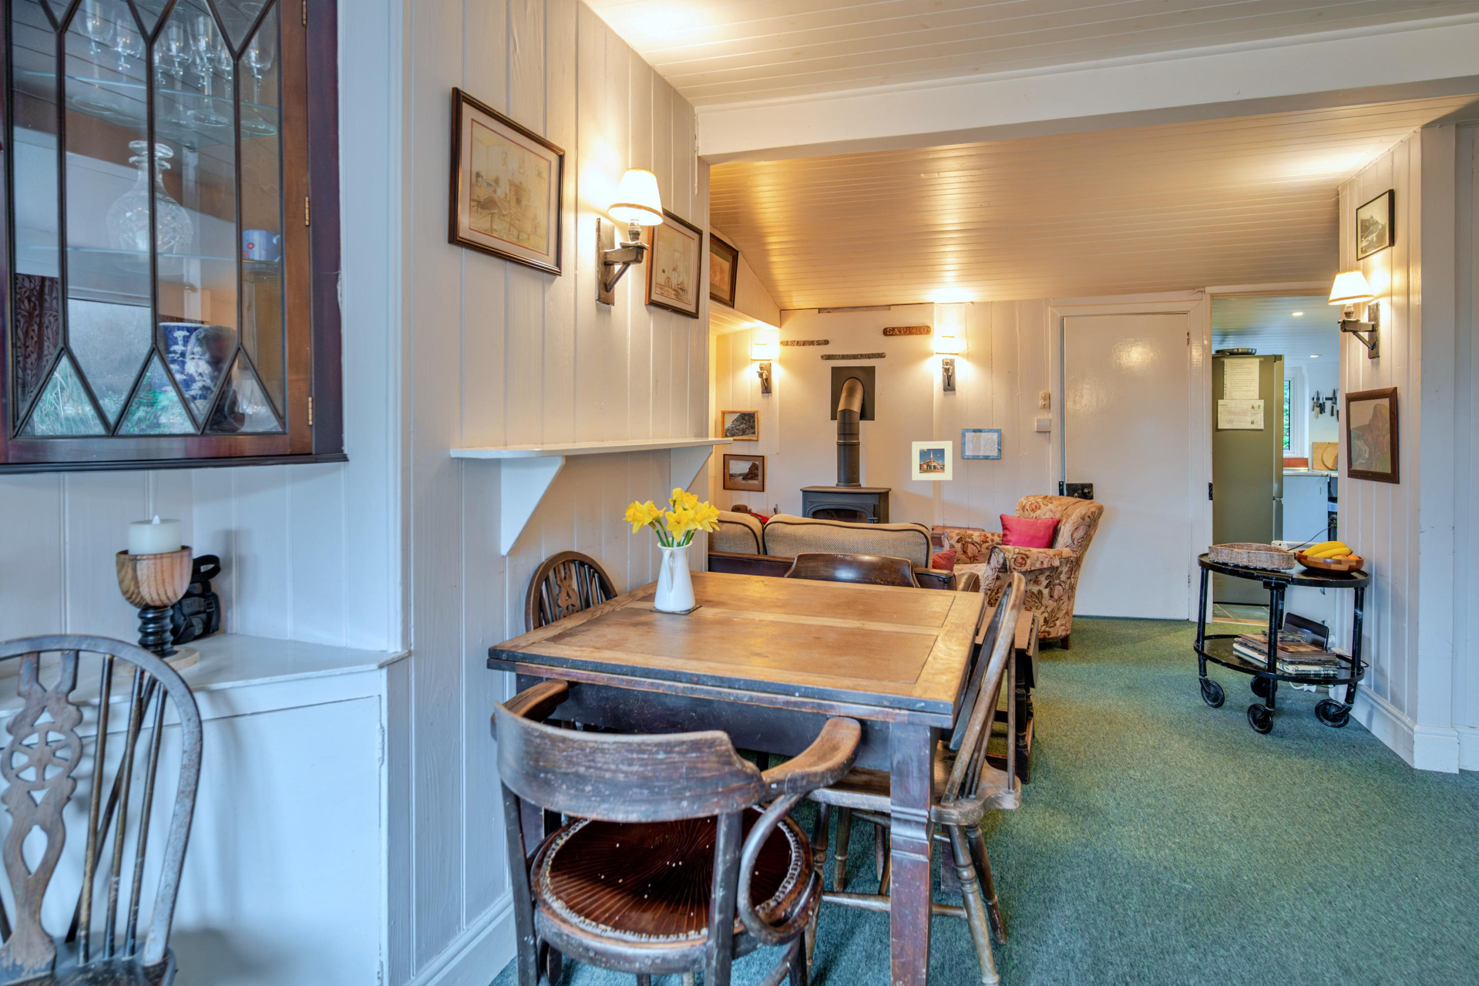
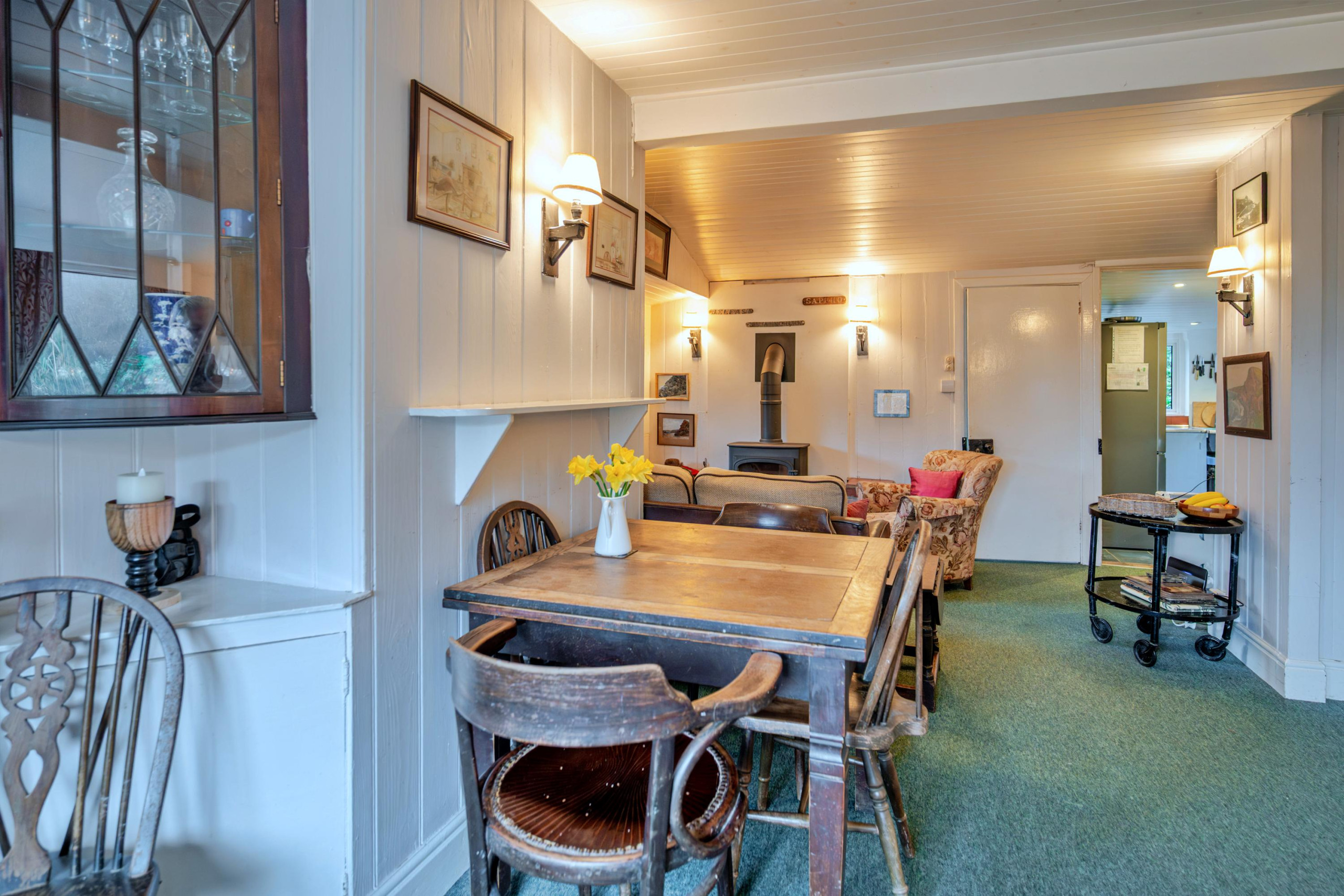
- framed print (932, 460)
